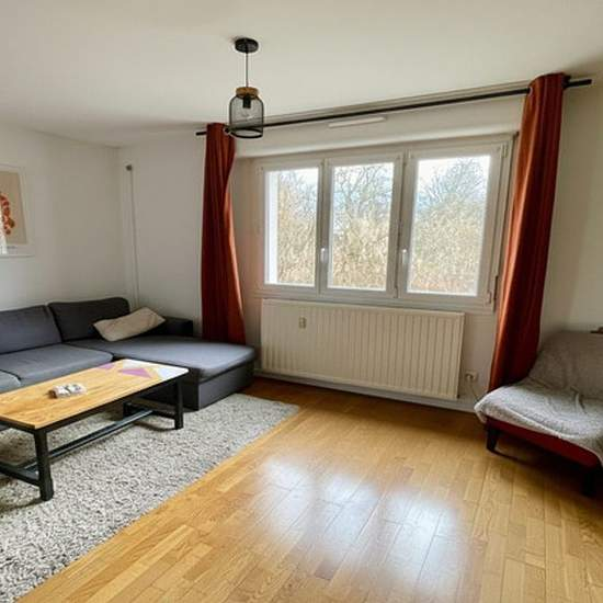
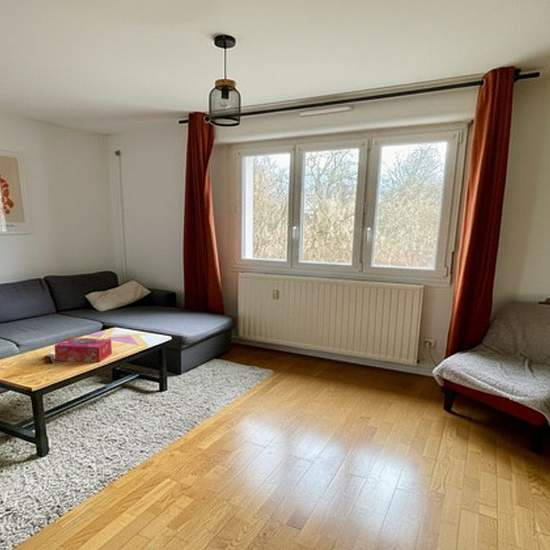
+ tissue box (84, 349)
